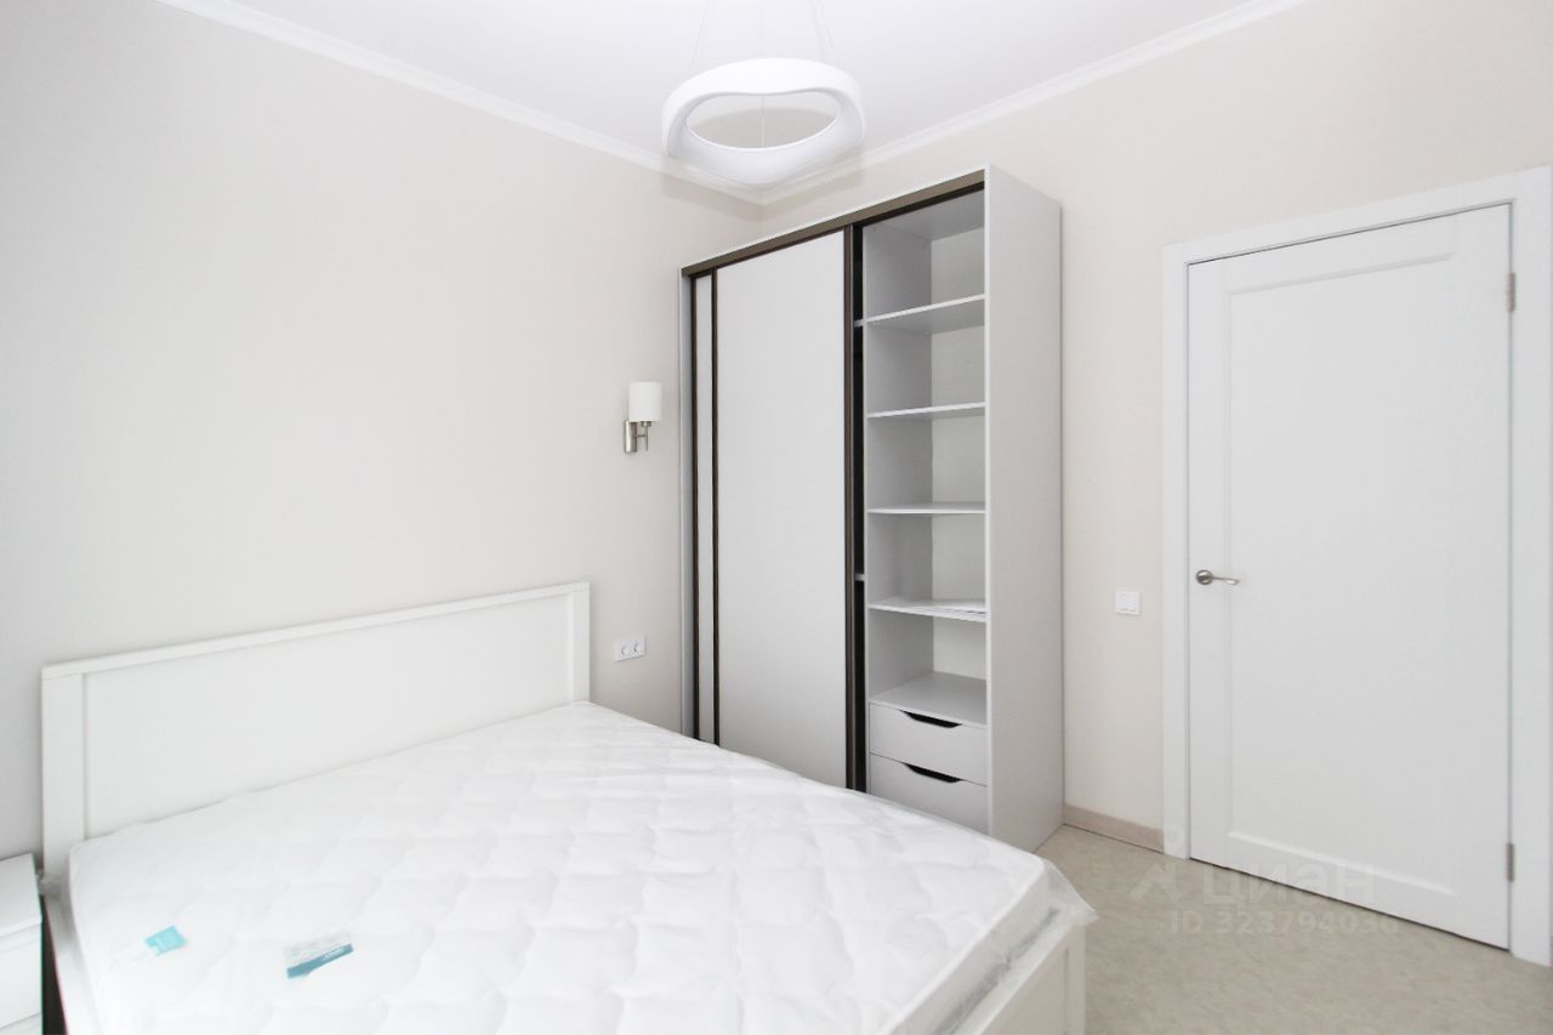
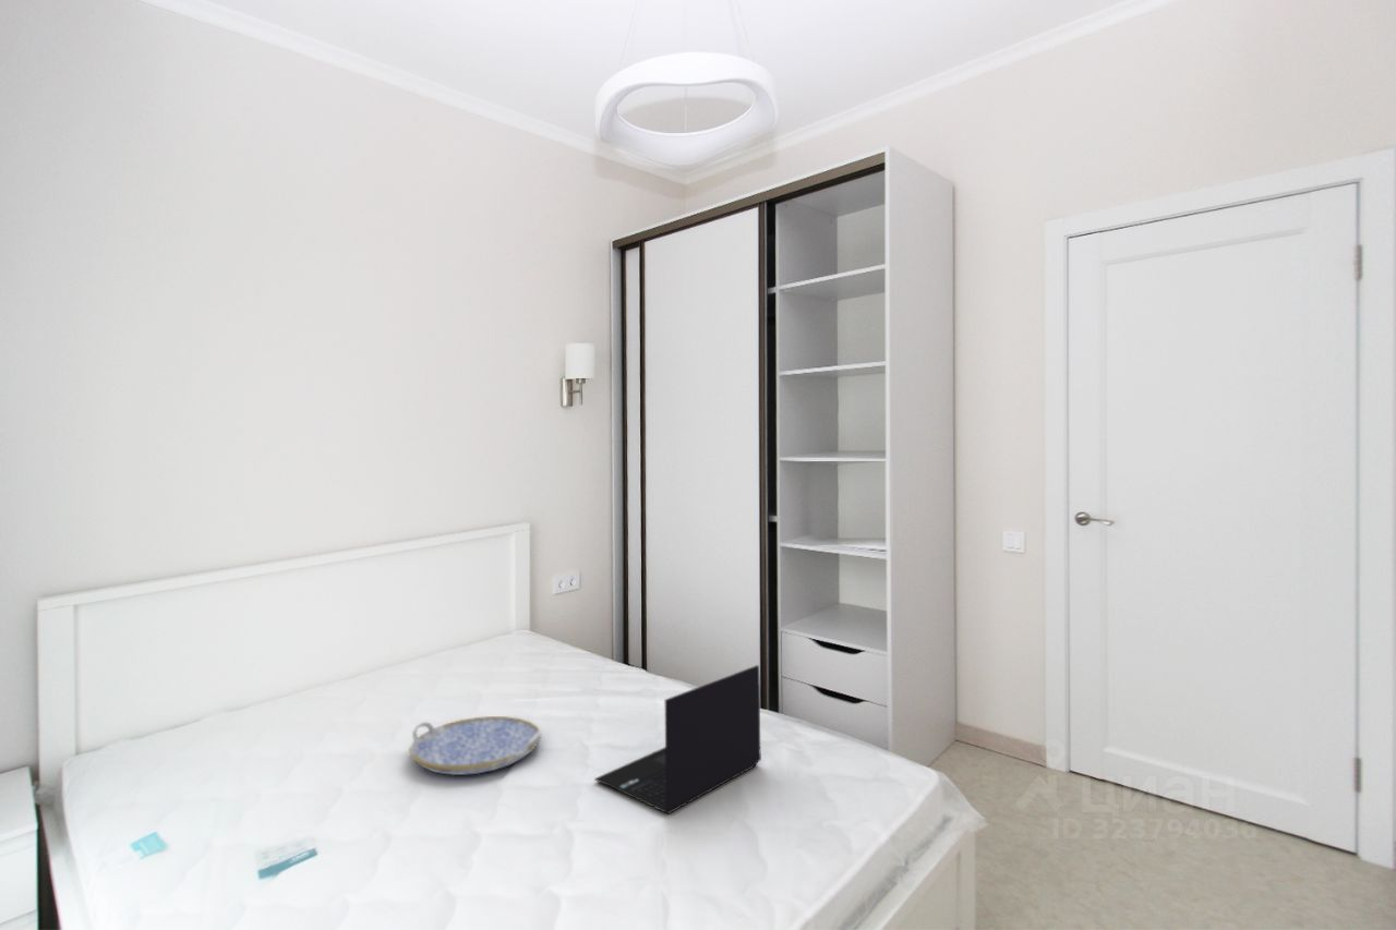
+ laptop (679, 722)
+ serving tray (477, 741)
